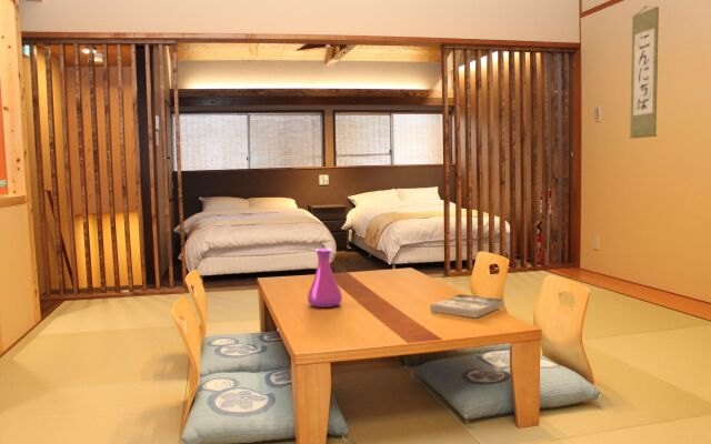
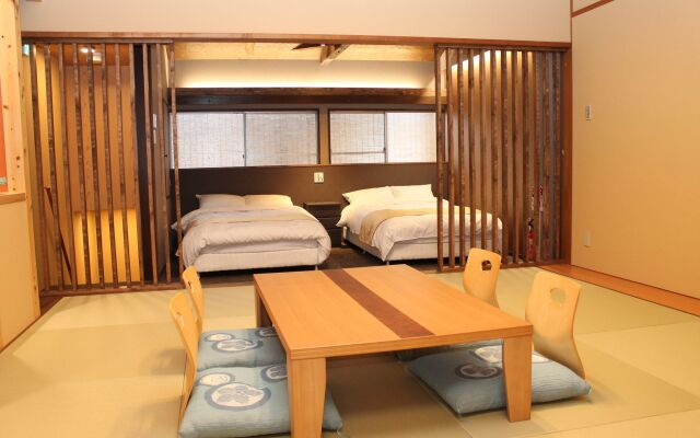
- book (467, 305)
- wall scroll (643, 72)
- vase (323, 276)
